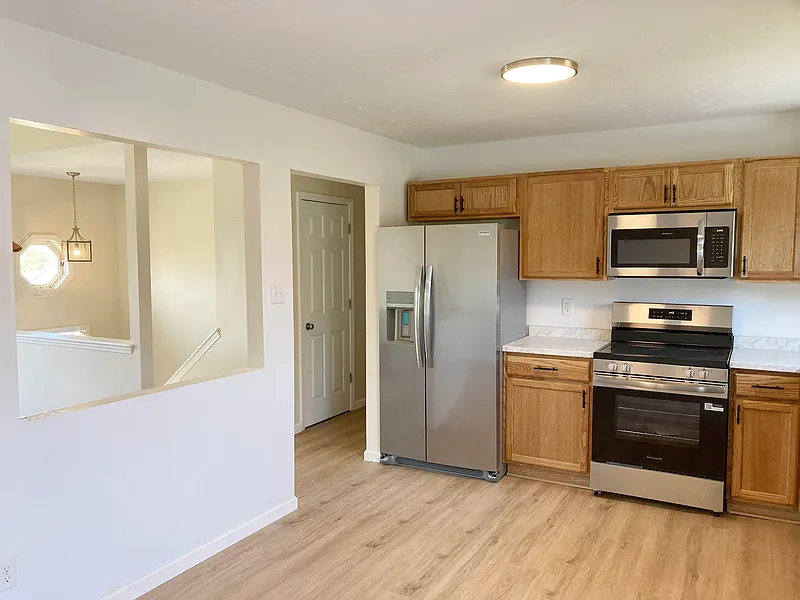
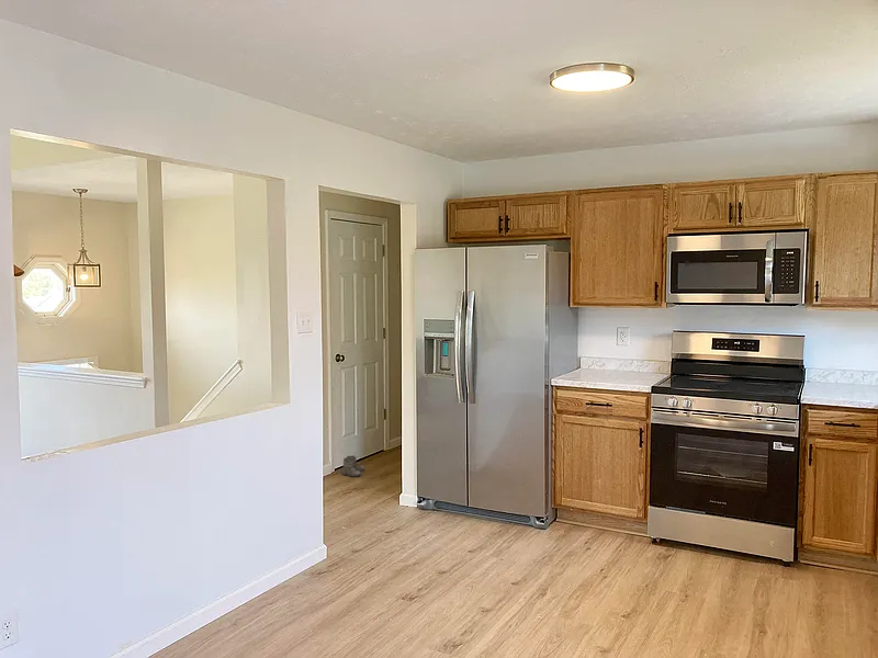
+ boots (352, 465)
